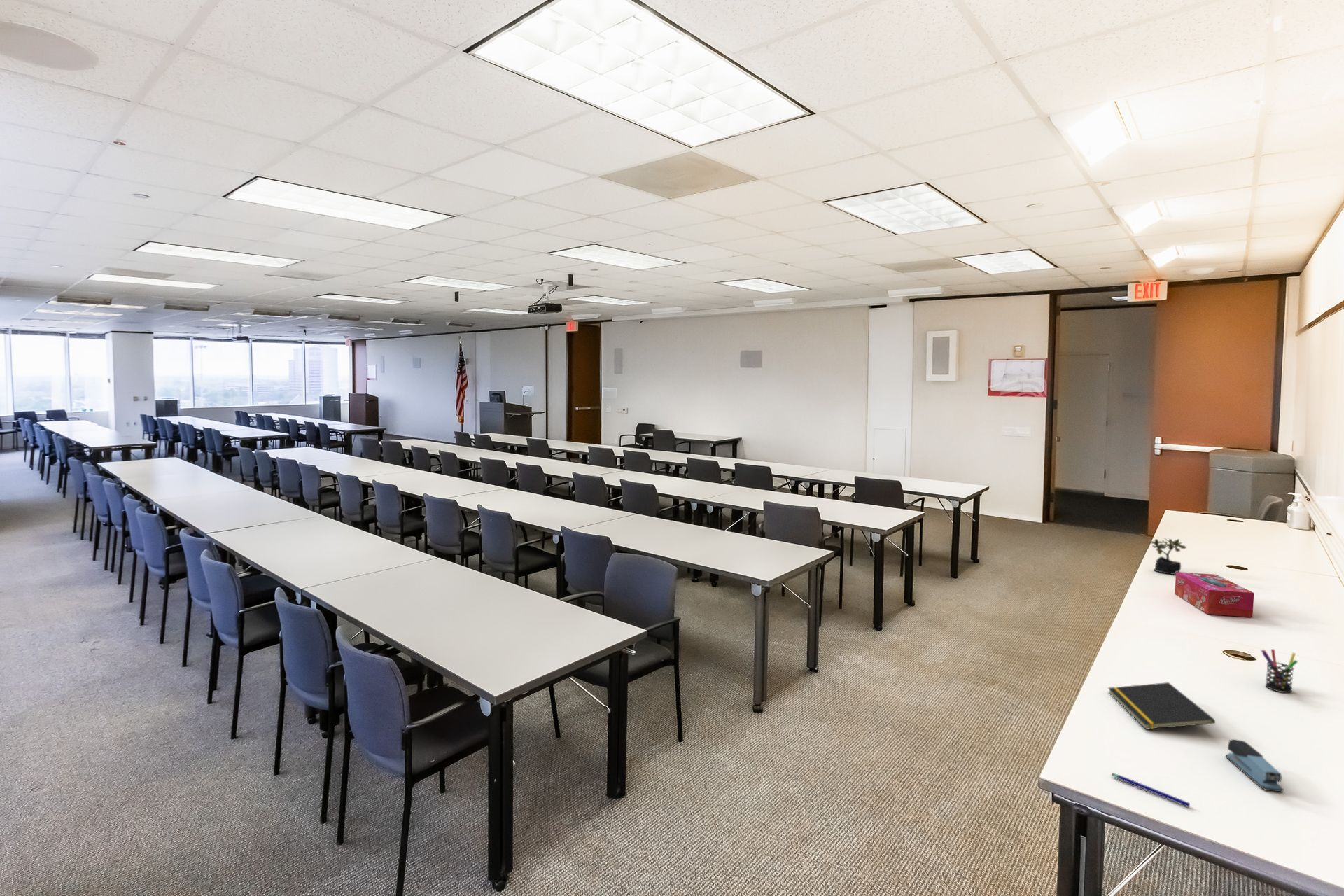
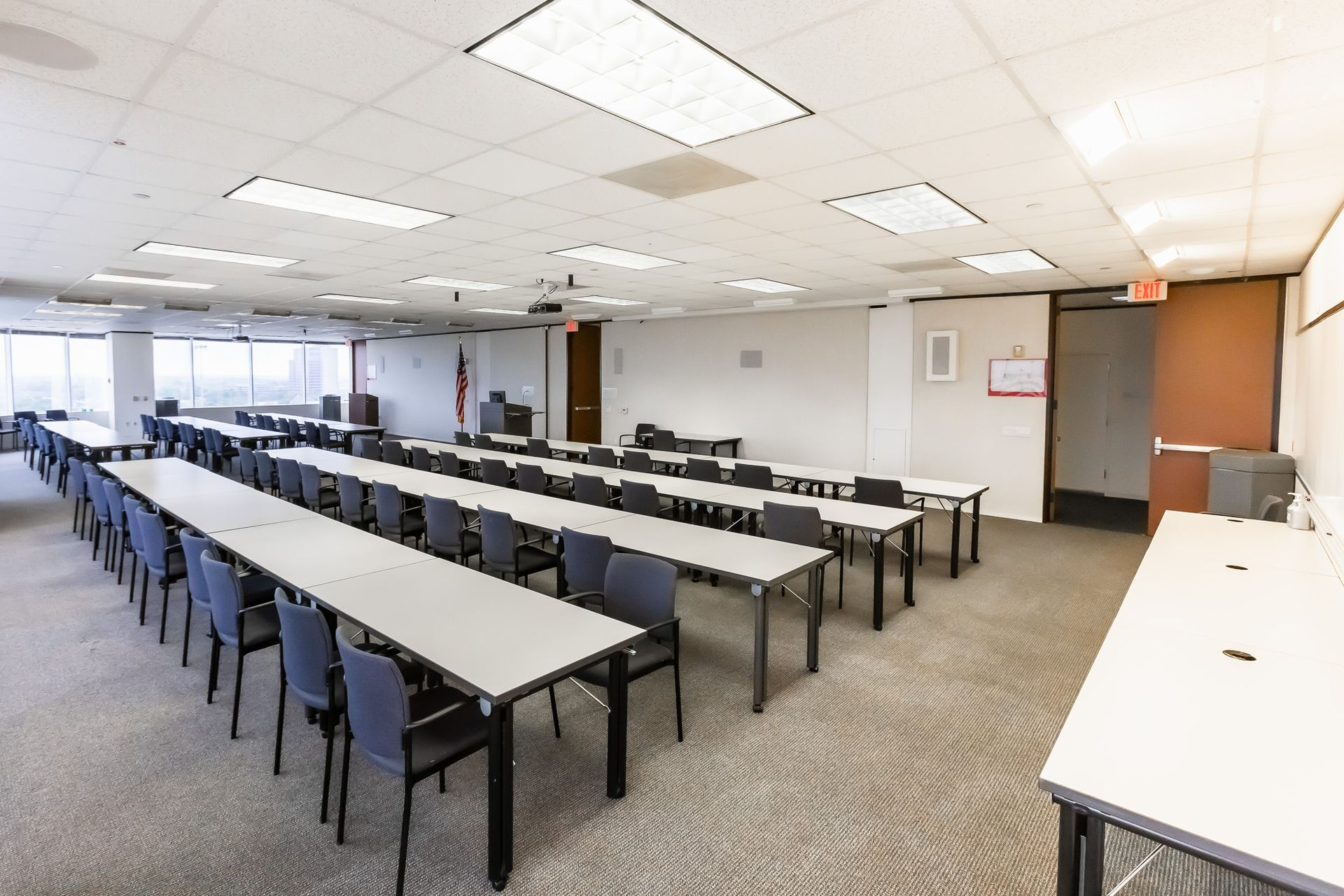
- stapler (1253, 762)
- succulent plant (1167, 554)
- tissue box (1212, 593)
- pen (1149, 789)
- notepad (1158, 704)
- pen holder (1281, 669)
